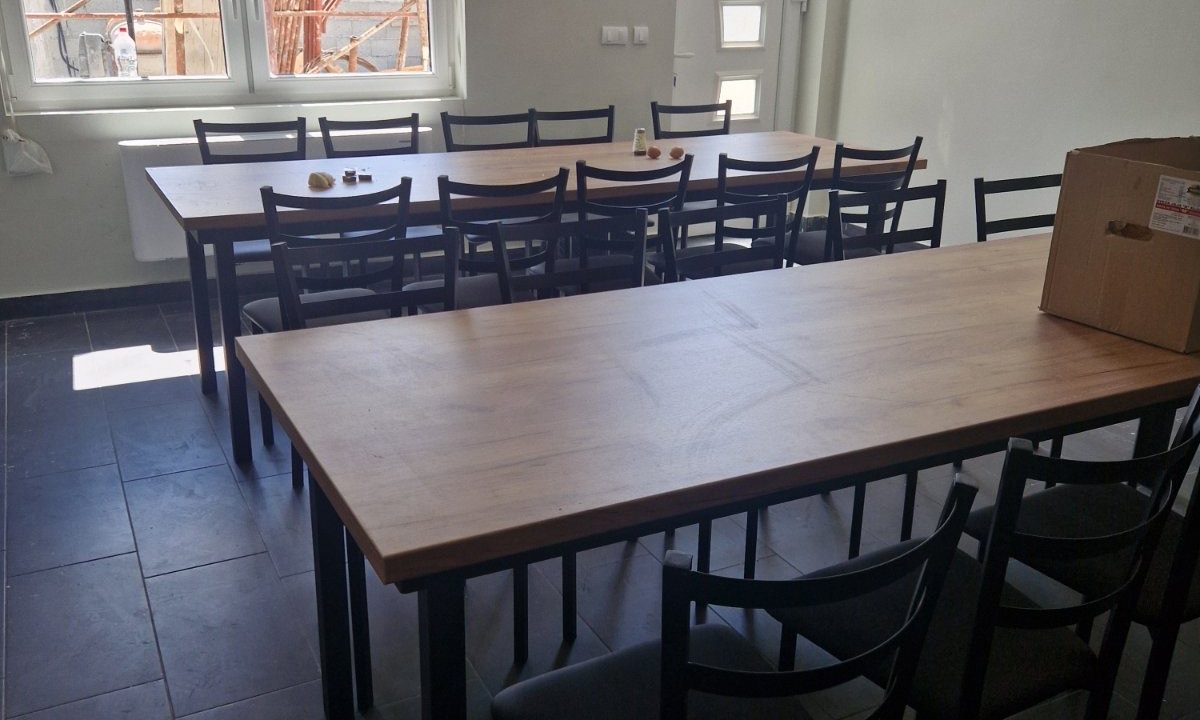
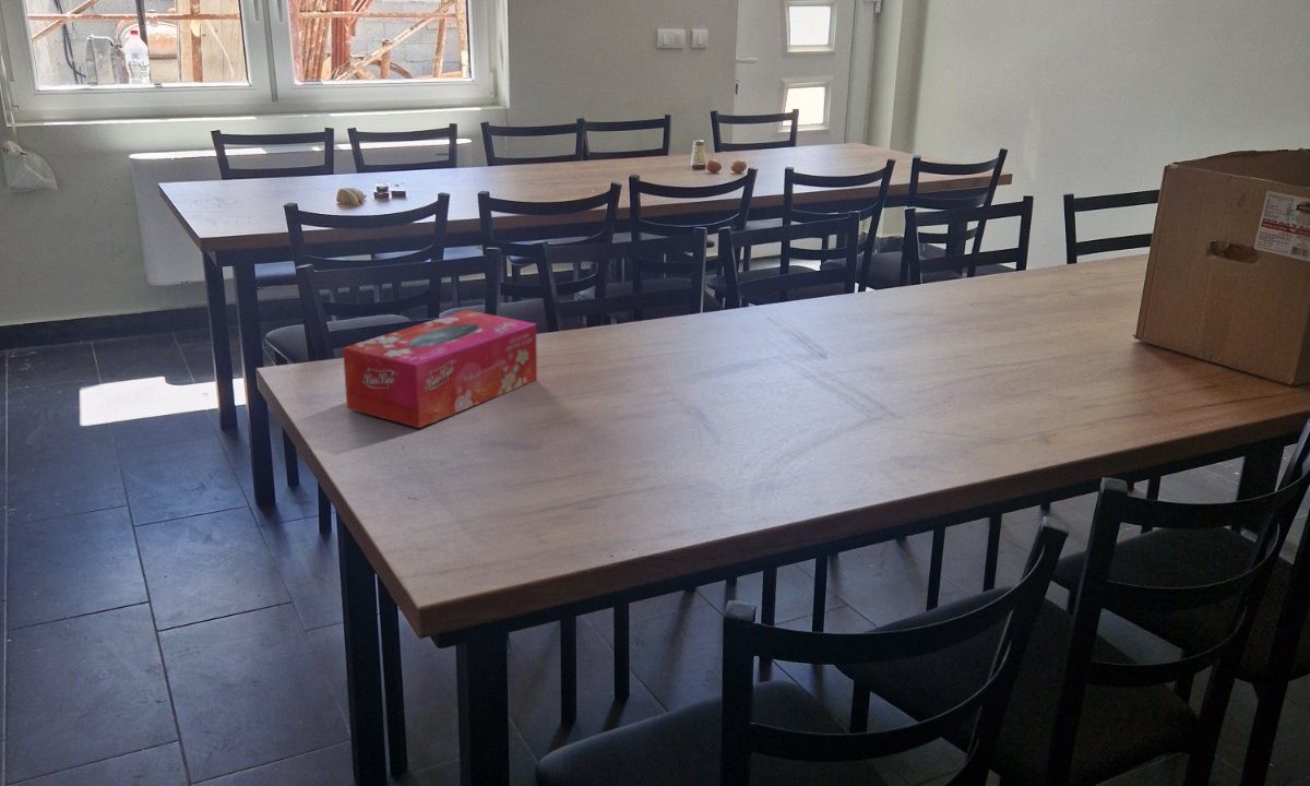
+ tissue box (444, 365)
